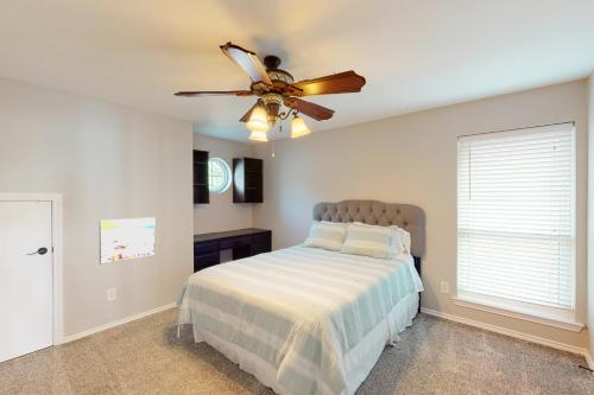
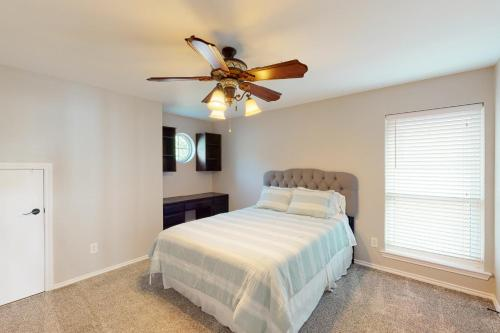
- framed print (128, 238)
